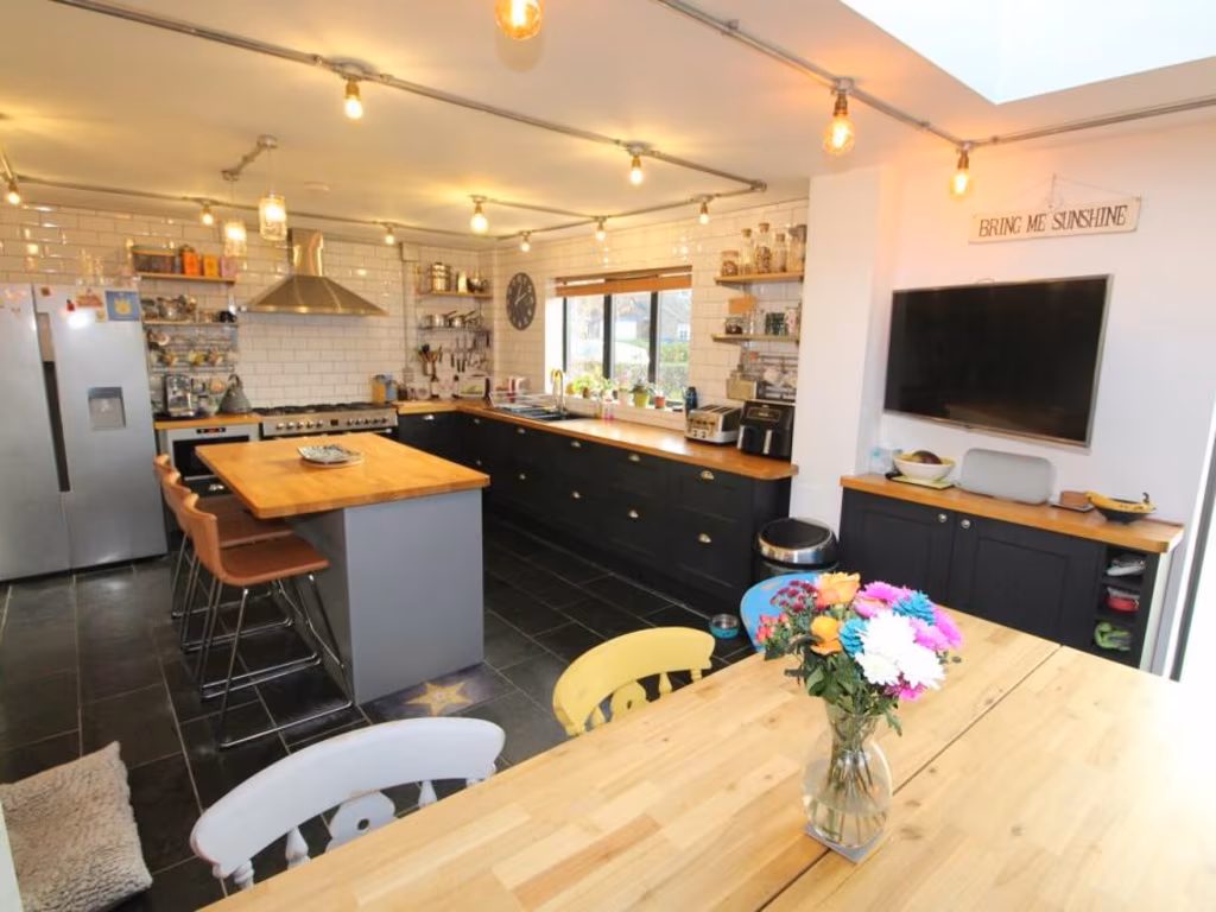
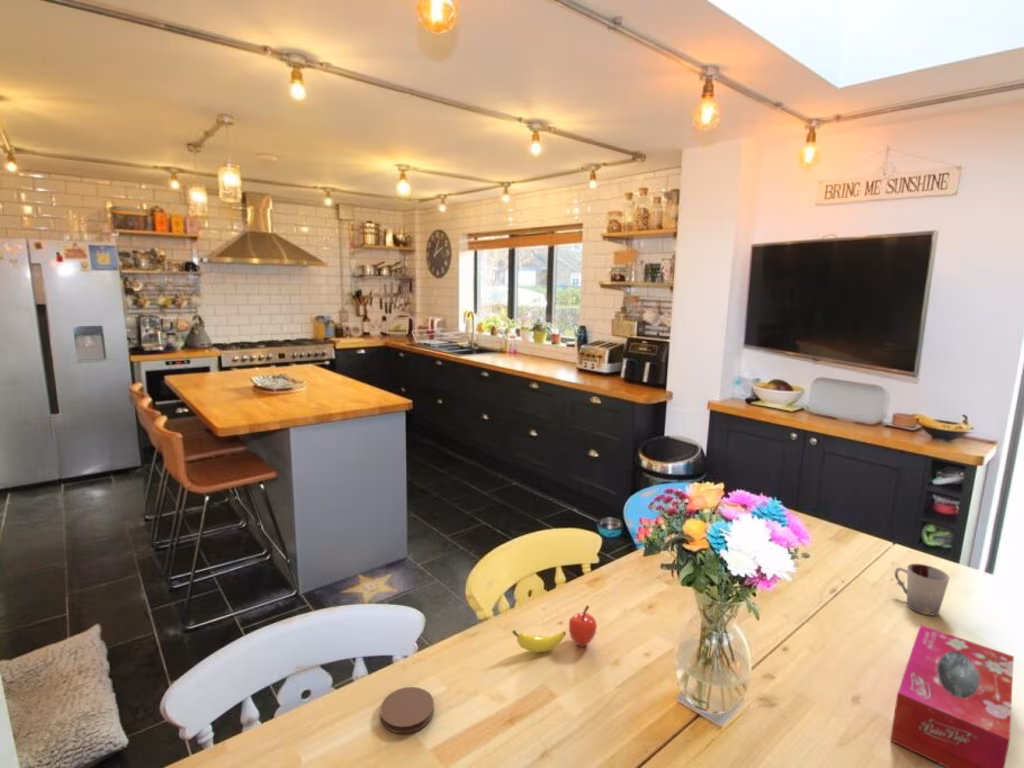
+ coaster (407, 709)
+ fruit (555, 634)
+ tissue box (954, 696)
+ cup (918, 587)
